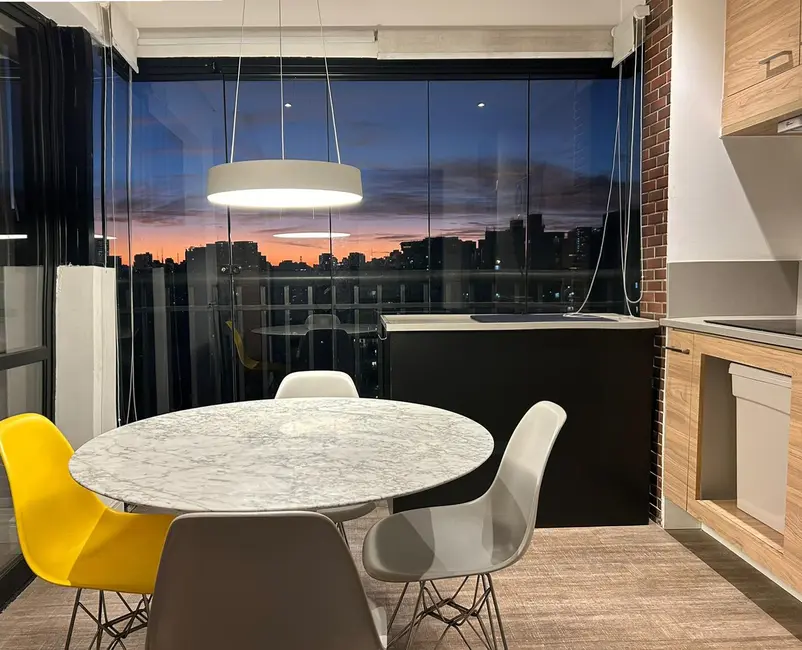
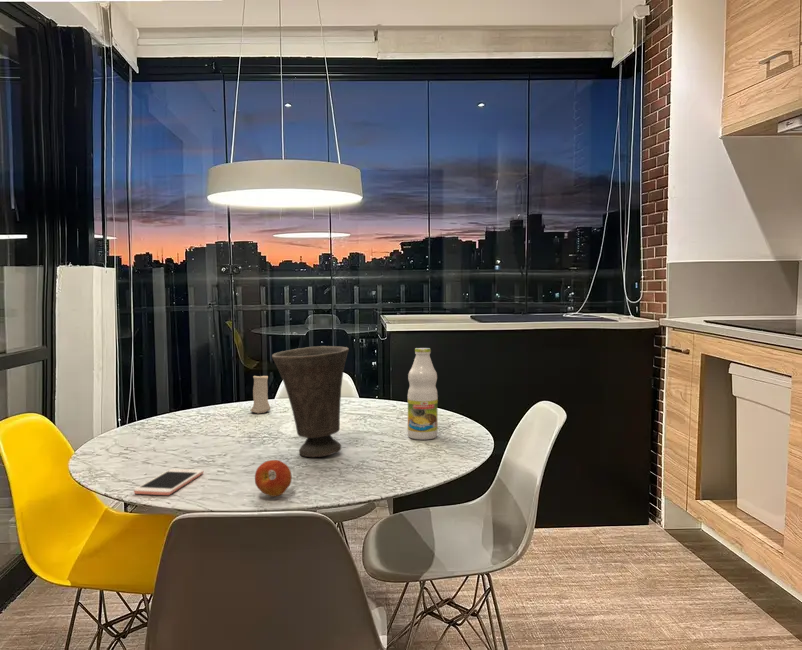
+ bottle (422, 392)
+ vase (311, 401)
+ fruit (273, 478)
+ candle (260, 391)
+ cell phone (170, 481)
